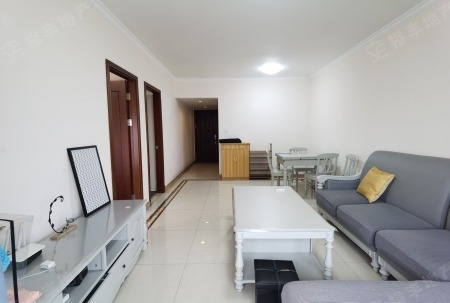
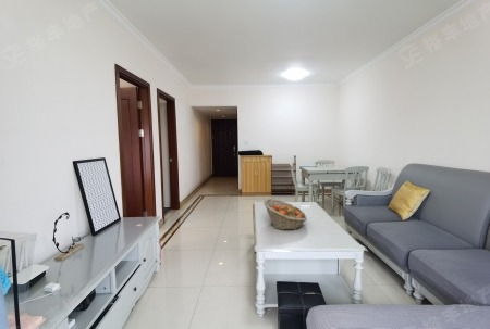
+ fruit basket (284, 213)
